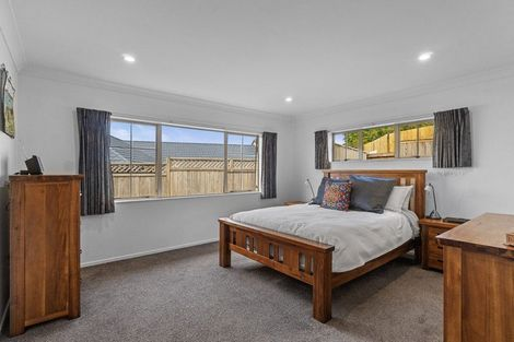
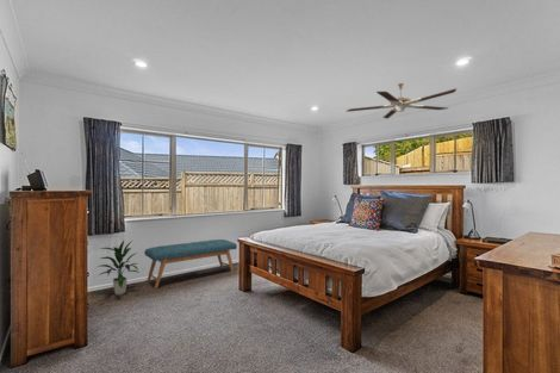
+ ceiling fan (396, 98)
+ bench (192, 259)
+ indoor plant (119, 267)
